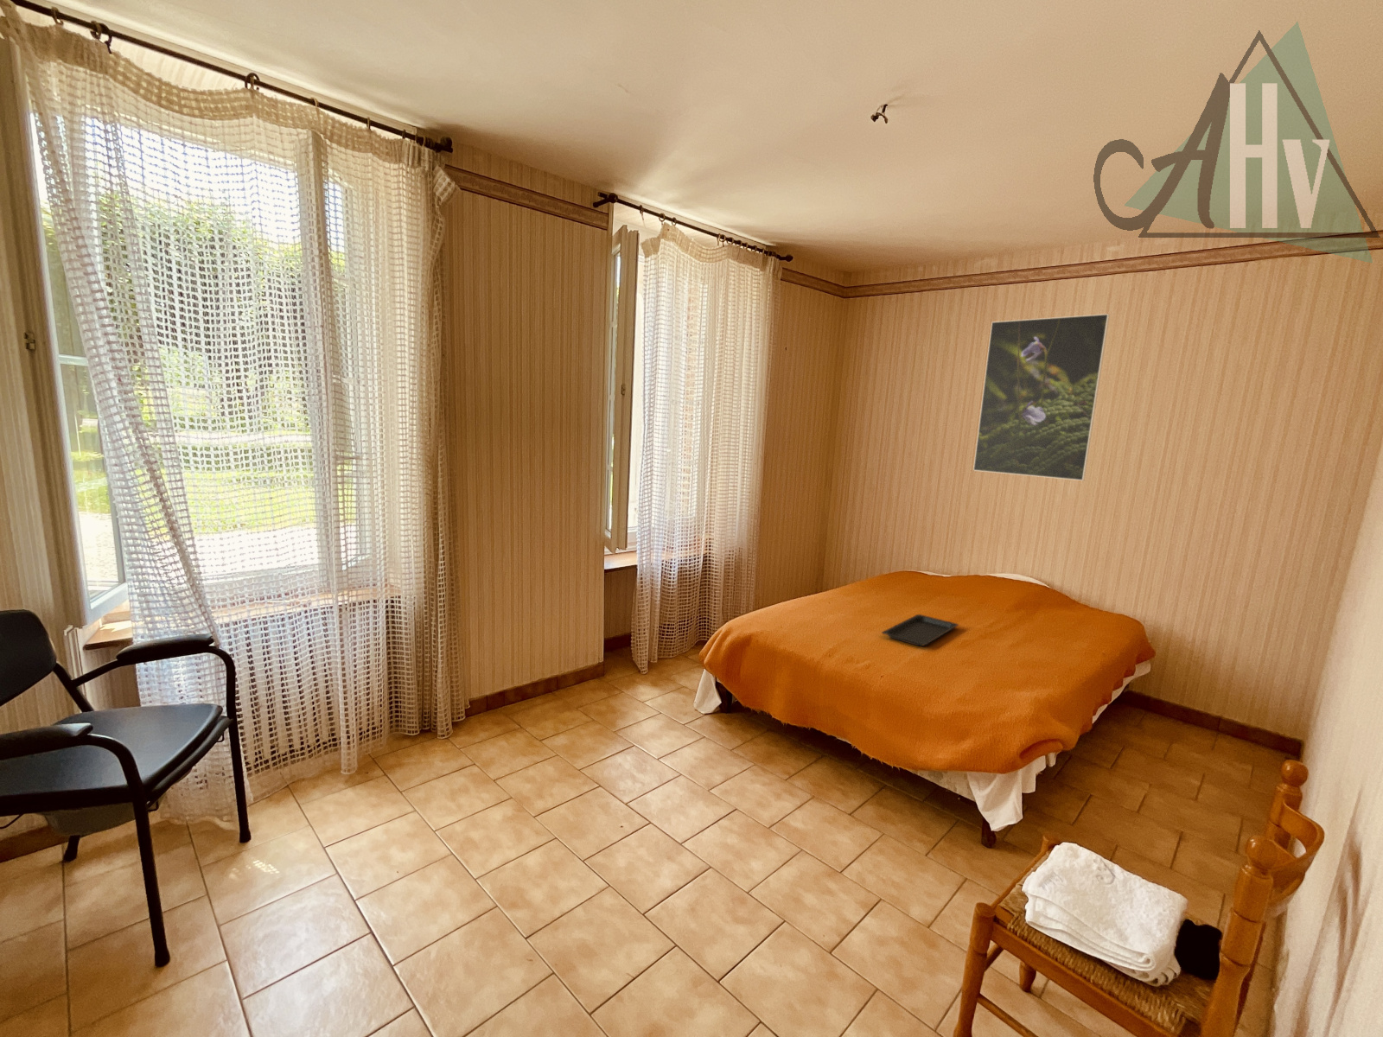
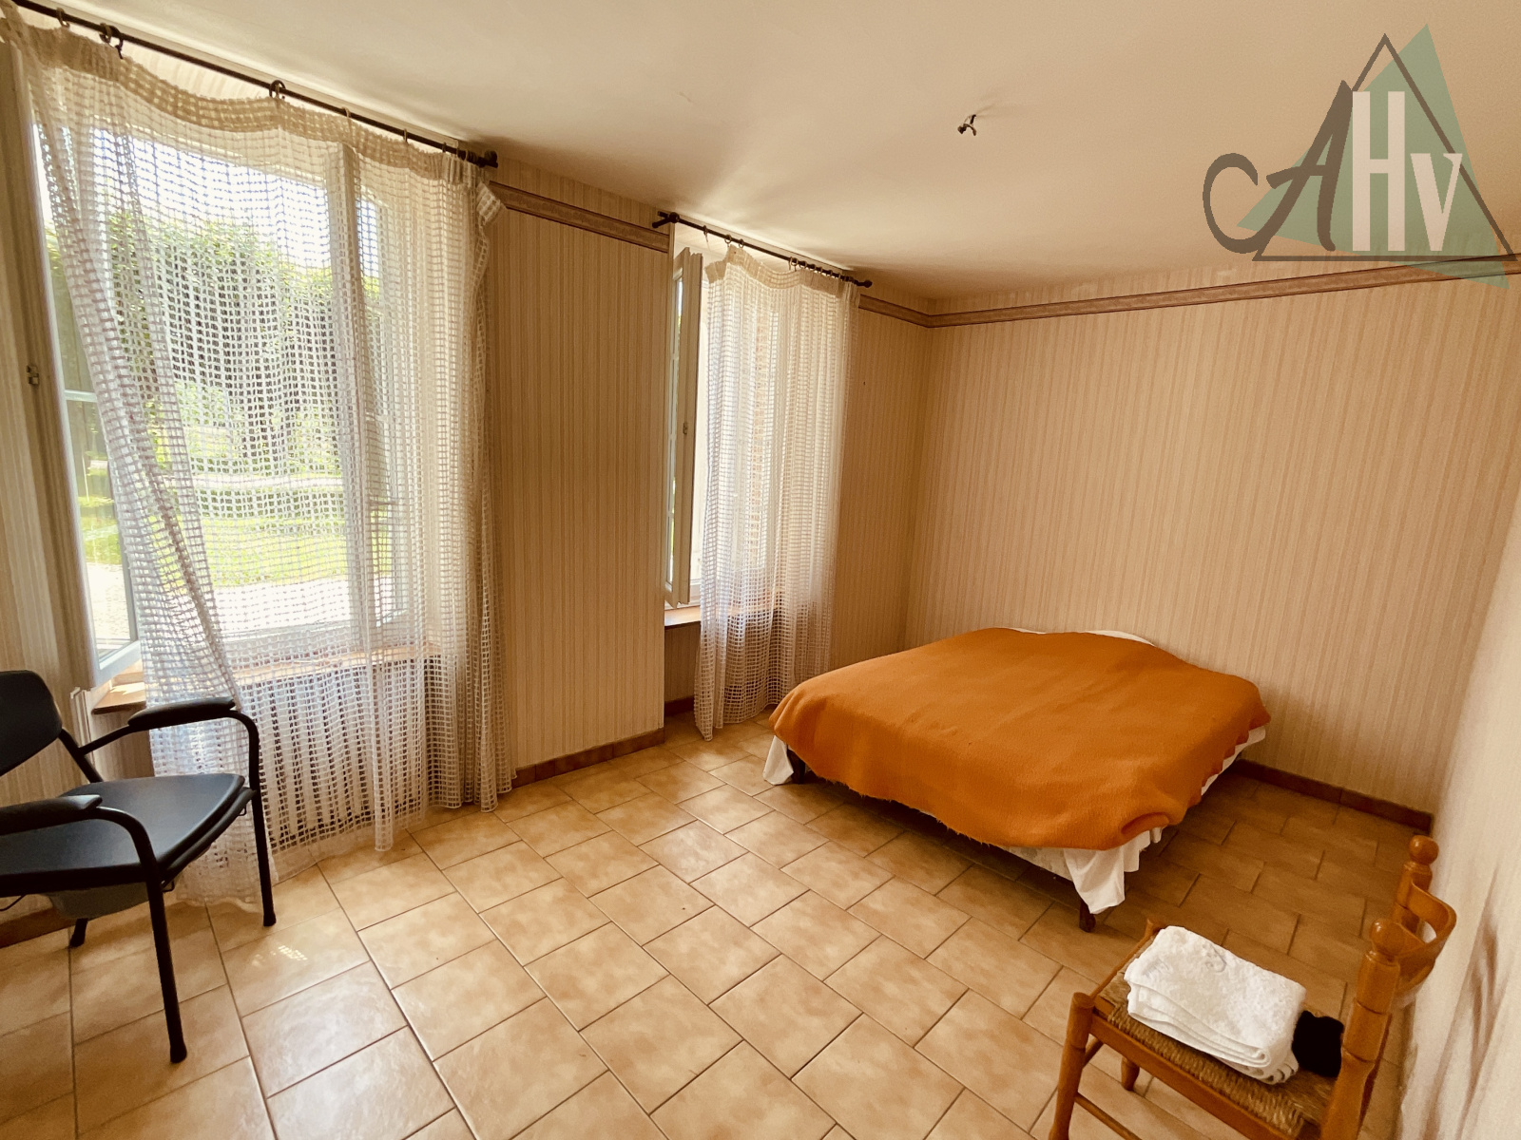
- serving tray (920, 630)
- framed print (1036, 399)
